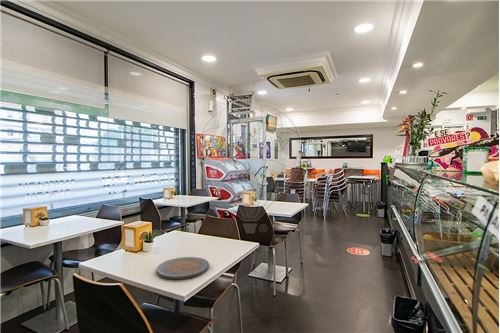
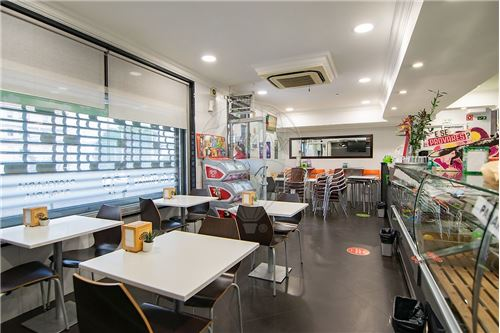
- plate (183, 267)
